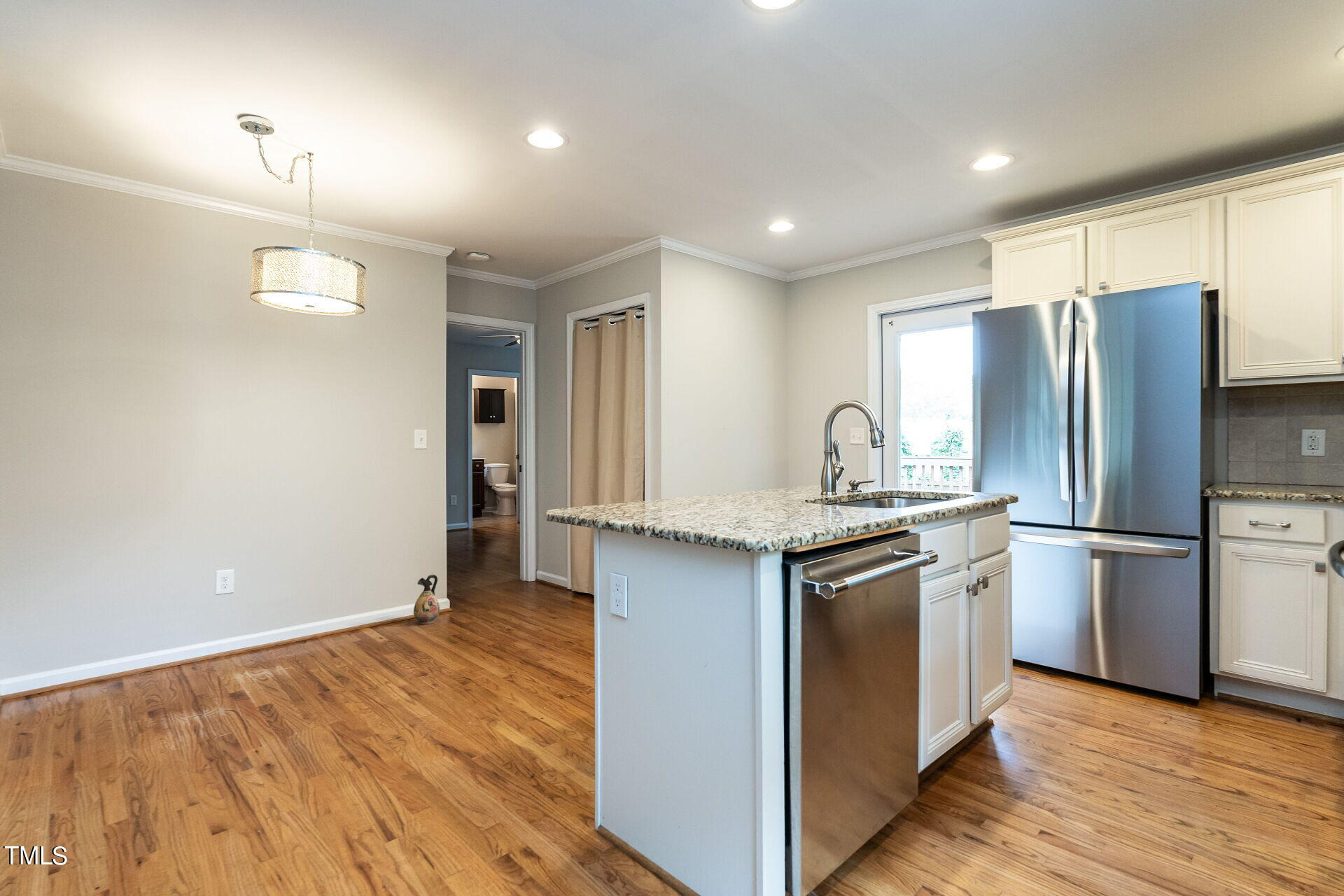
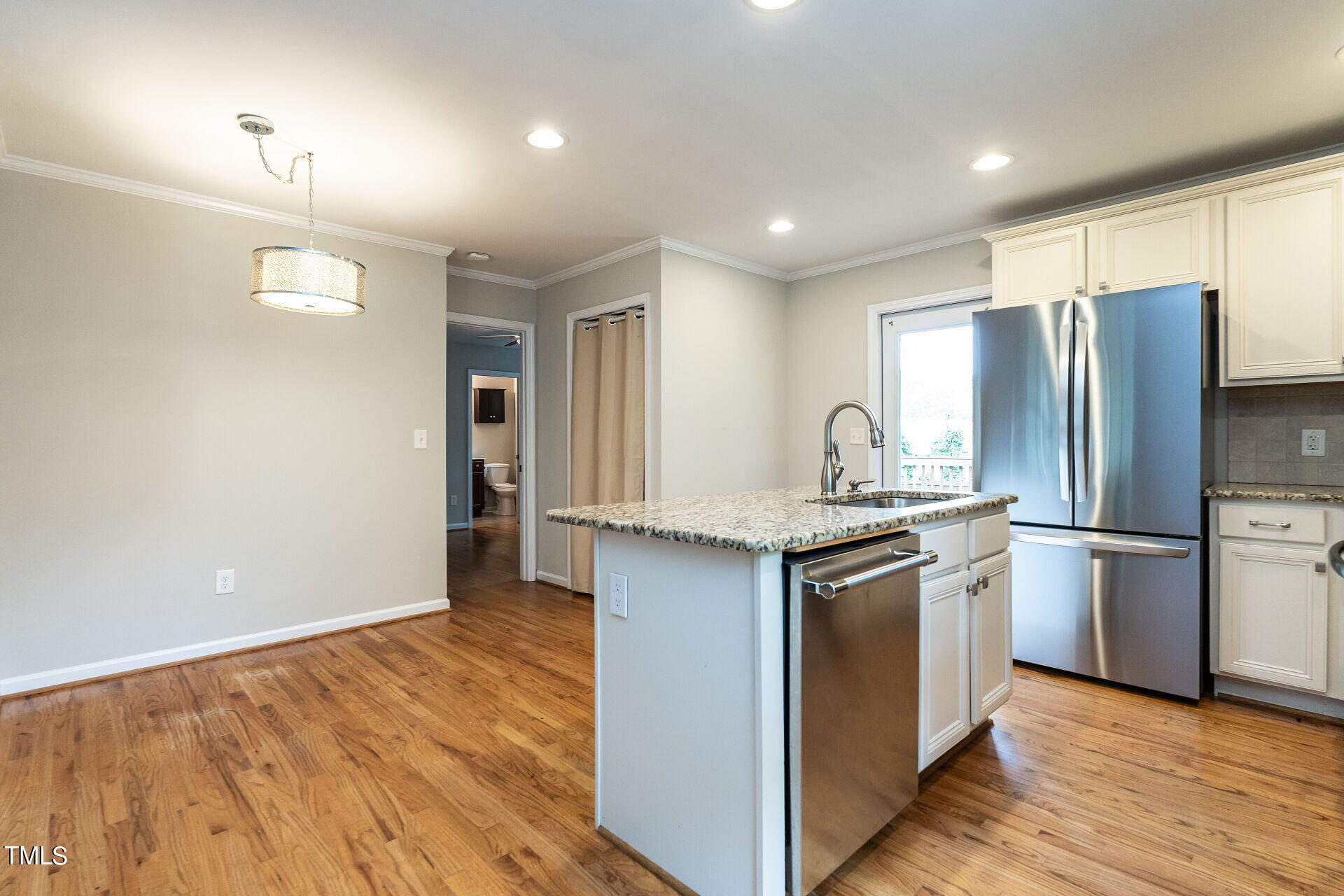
- ceramic jug (428, 598)
